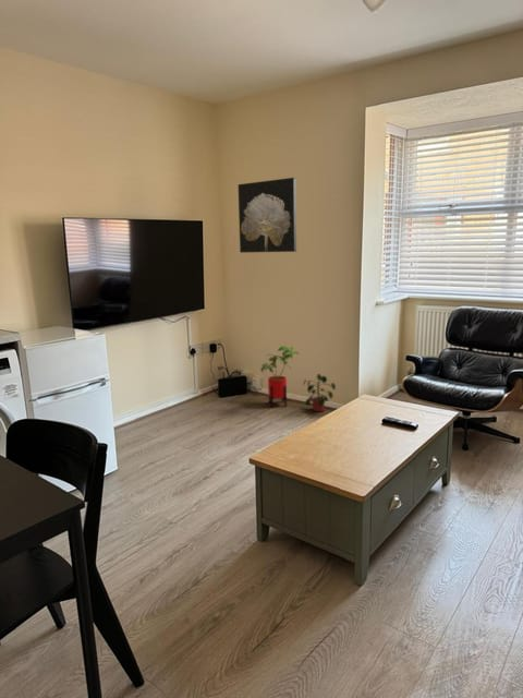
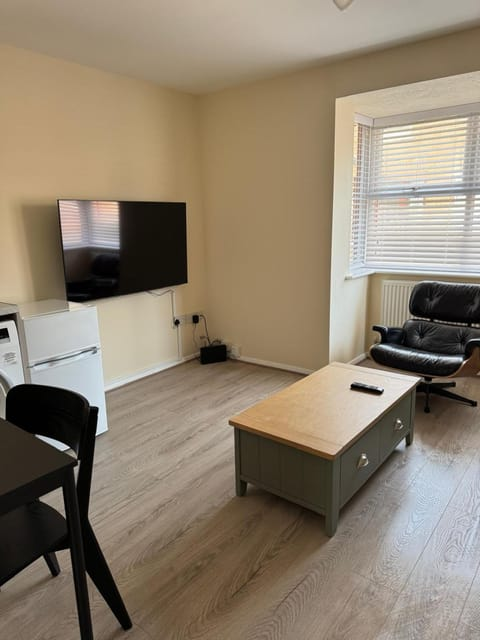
- potted plant (319, 390)
- wall art (266, 217)
- house plant (278, 376)
